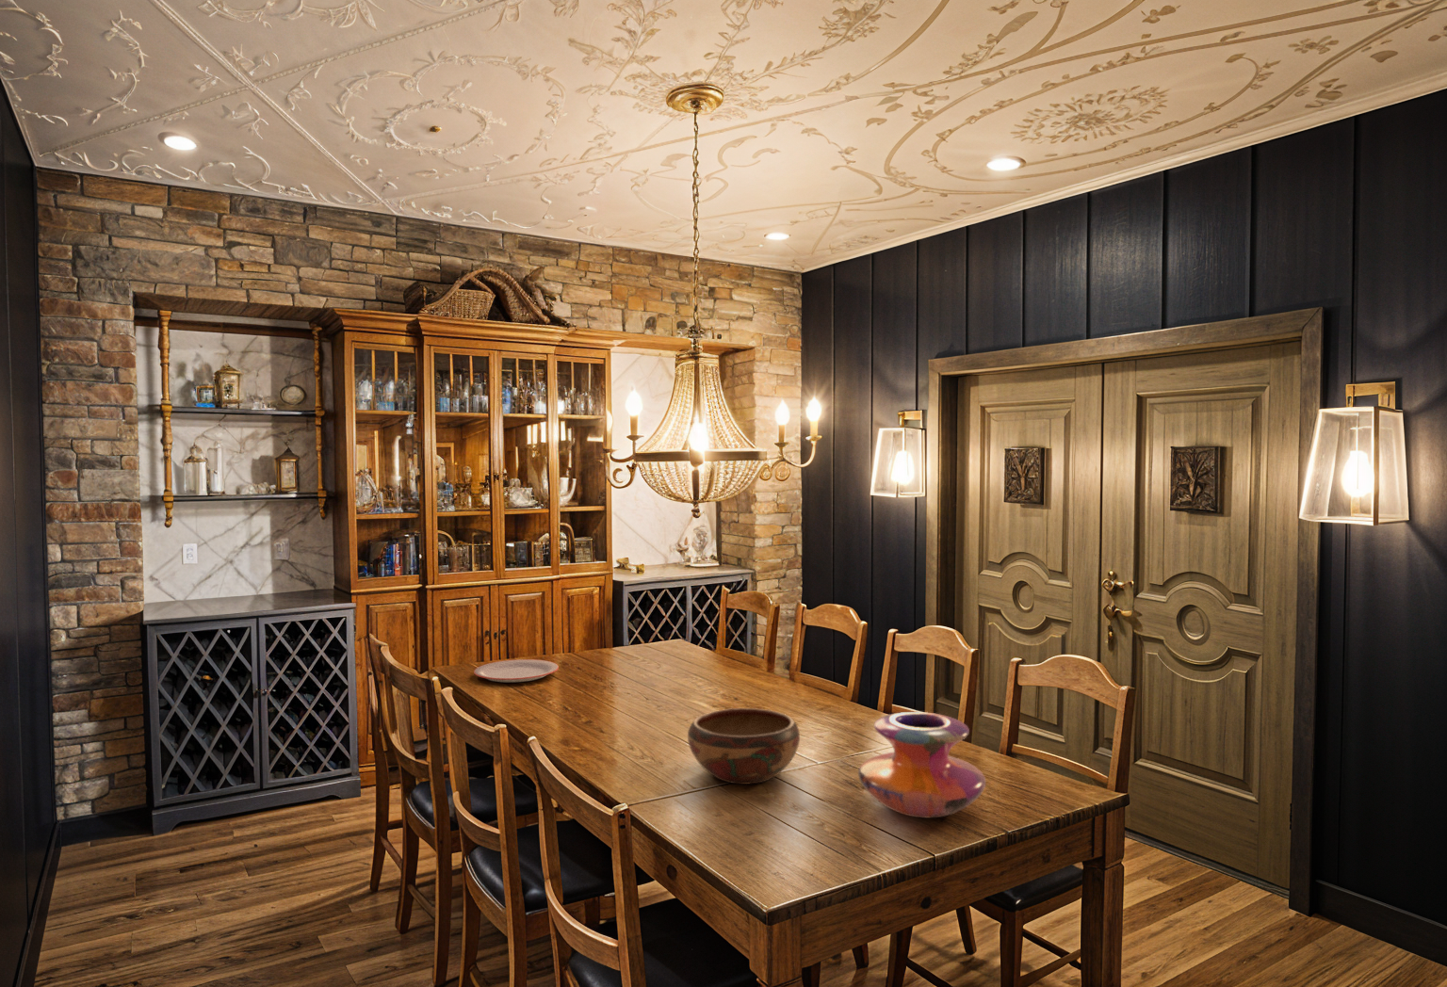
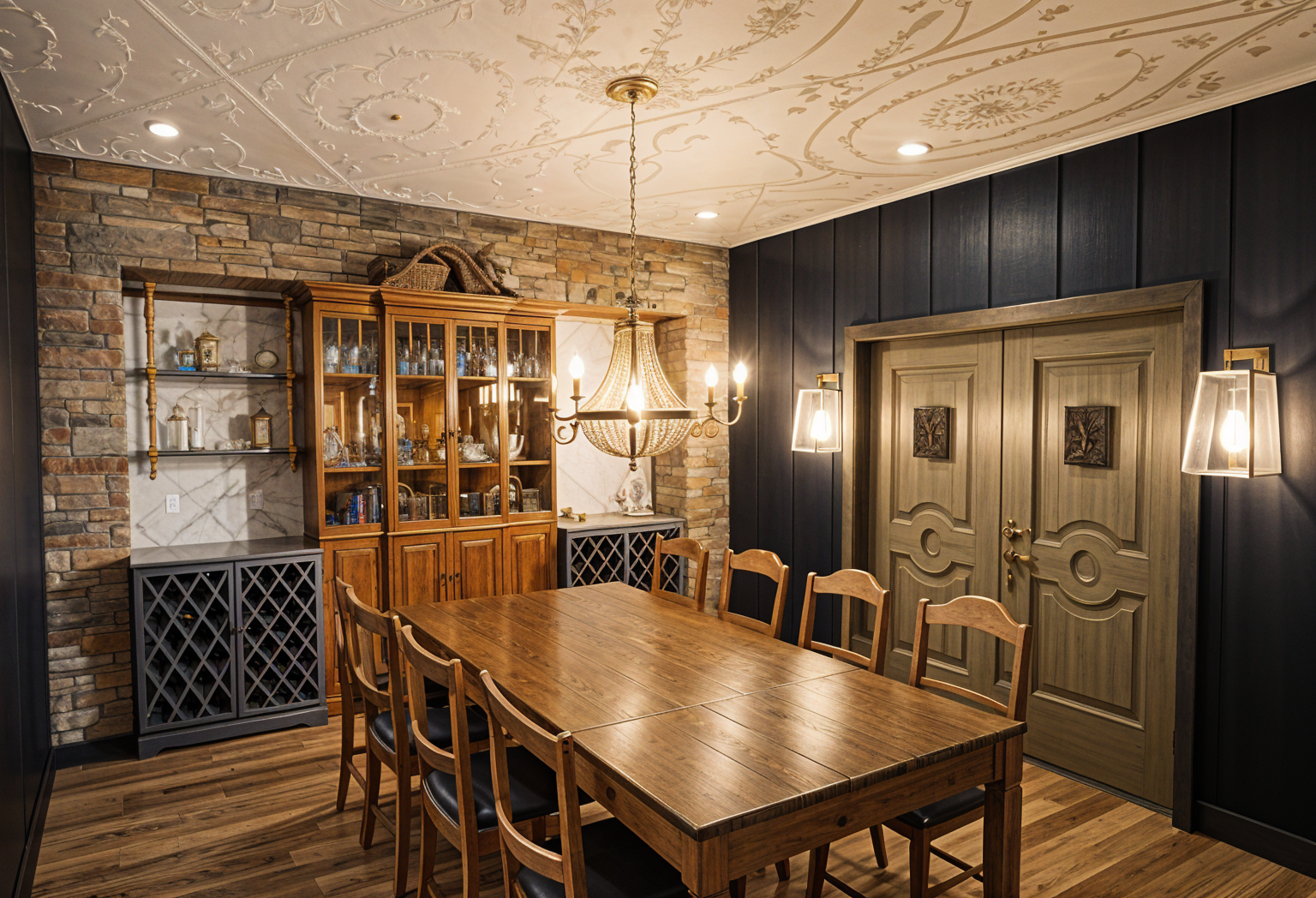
- decorative vase (920, 764)
- plate (517, 672)
- decorative bowl (743, 746)
